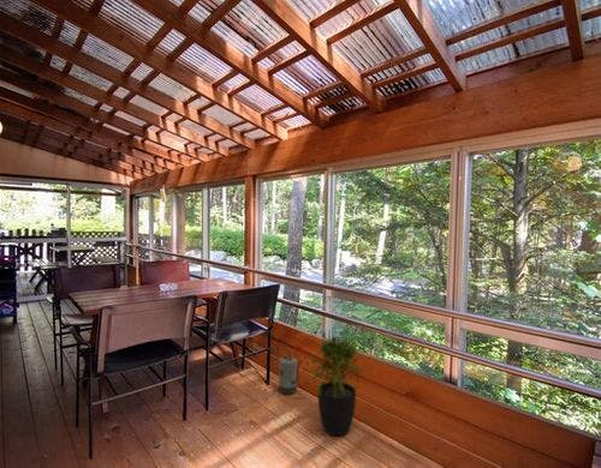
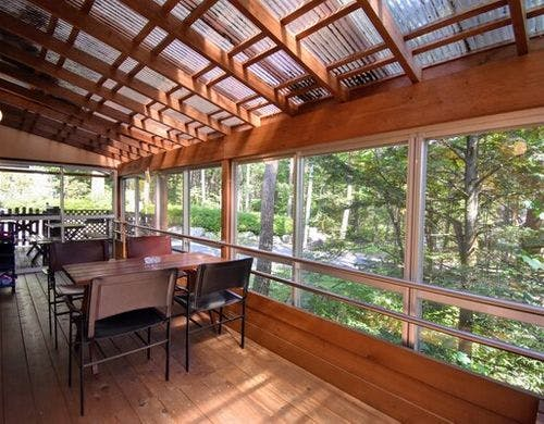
- watering can (287, 367)
- potted plant (335, 380)
